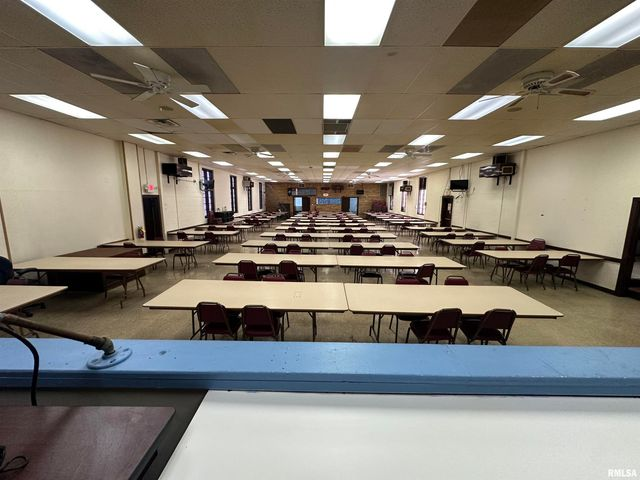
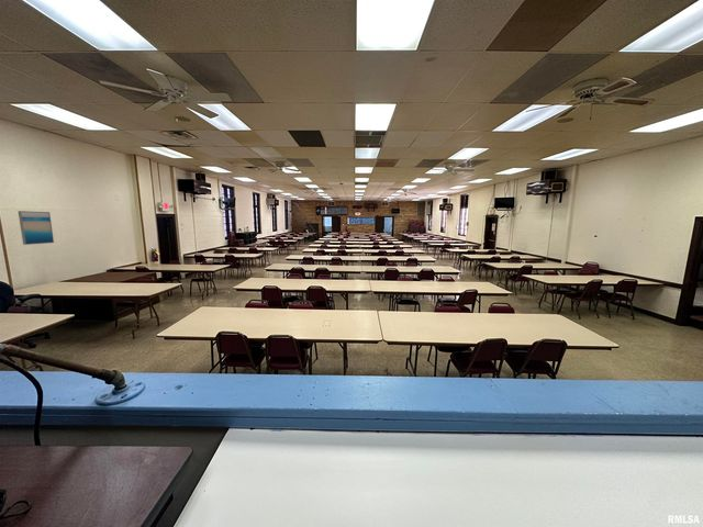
+ wall art (36, 227)
